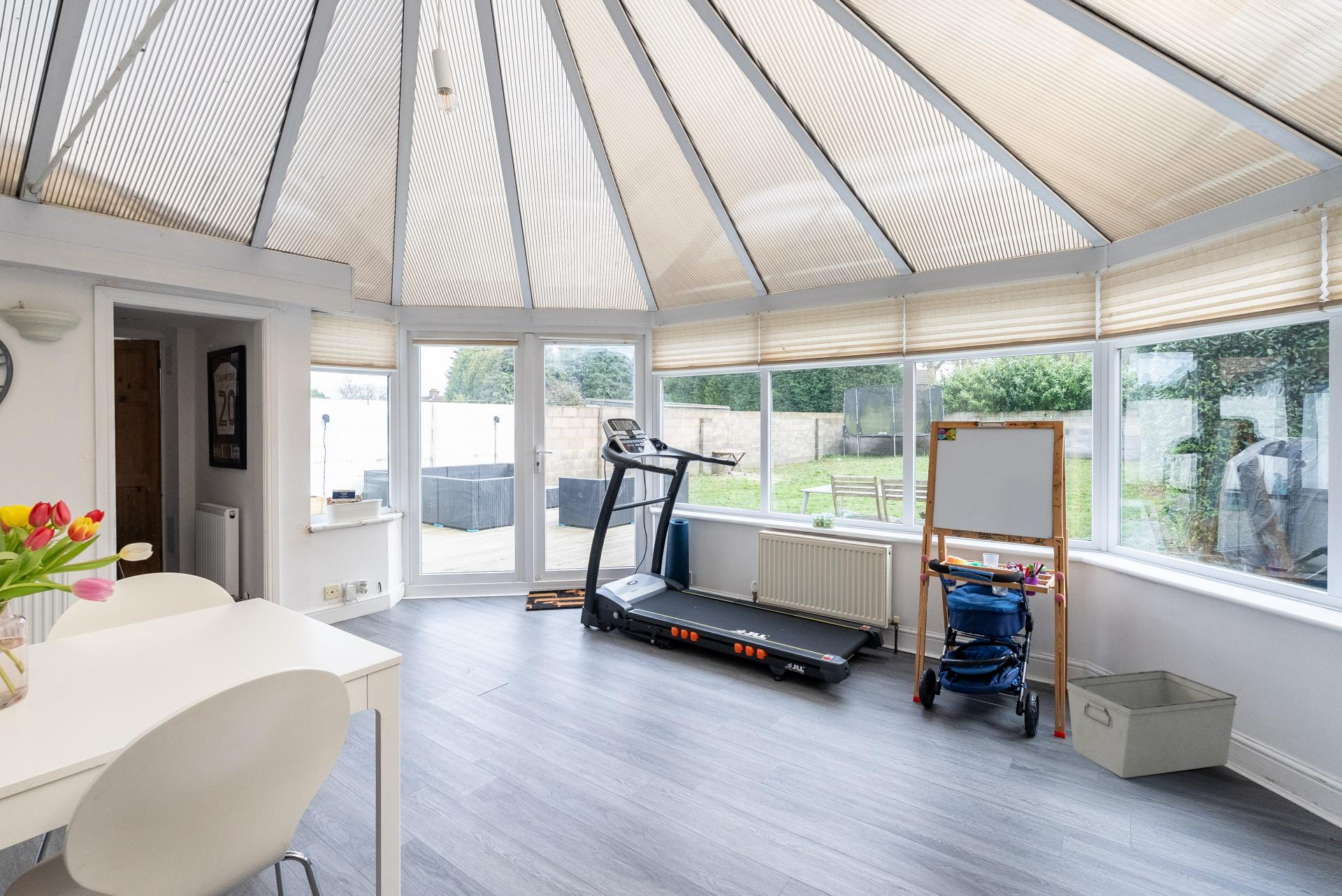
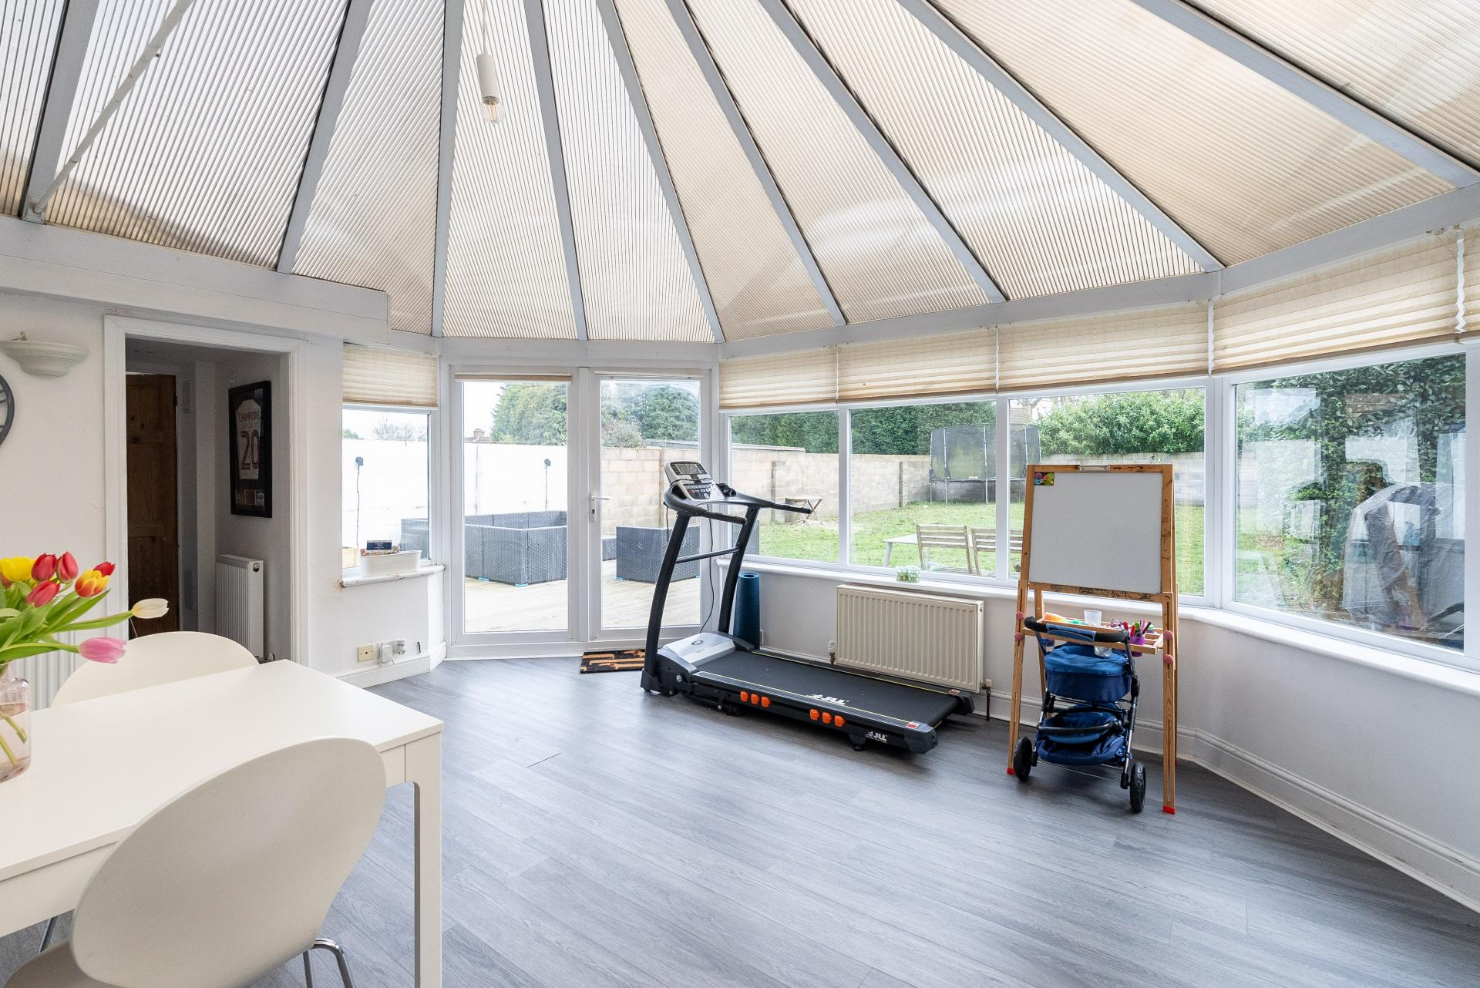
- storage bin (1148, 722)
